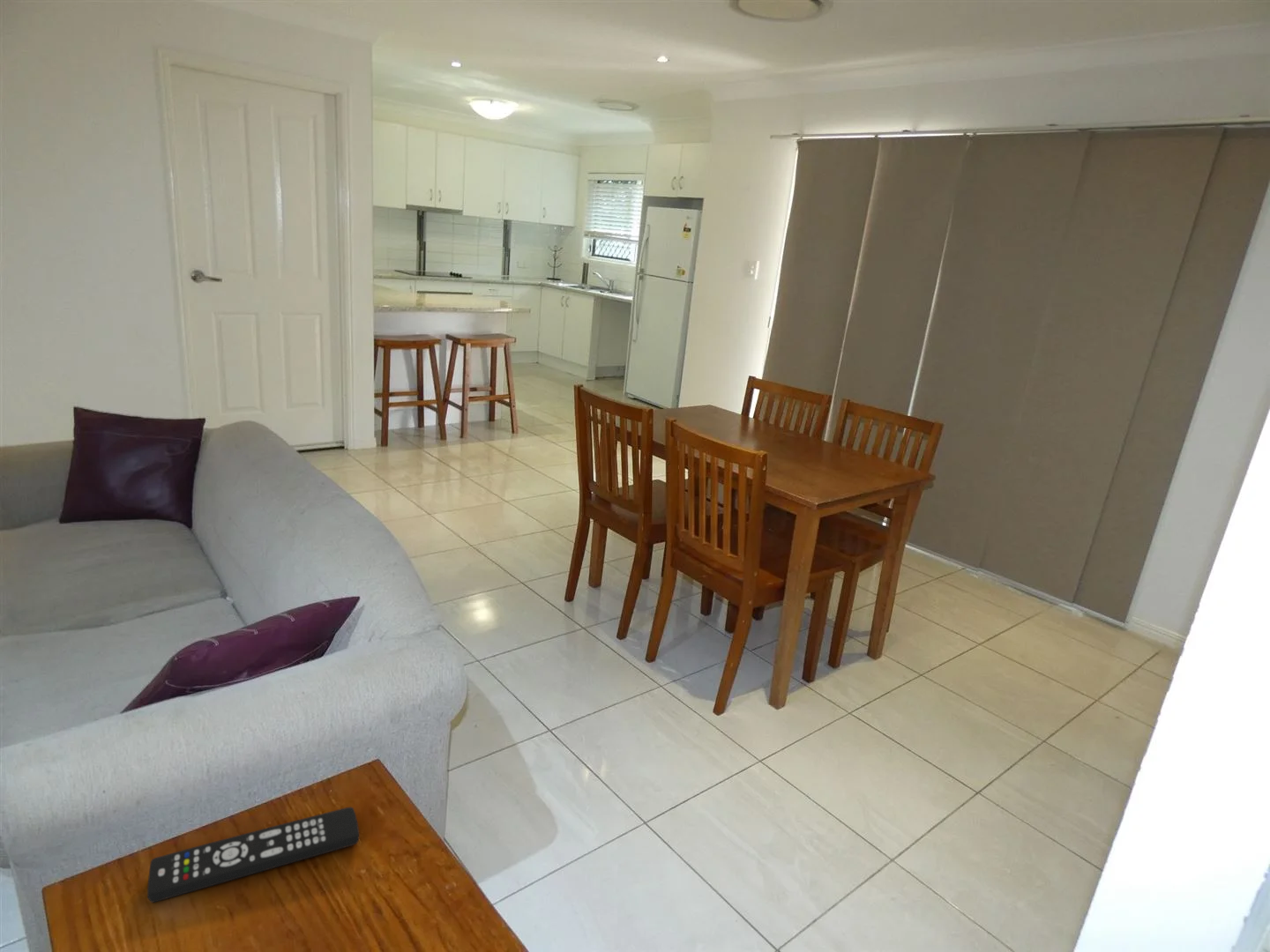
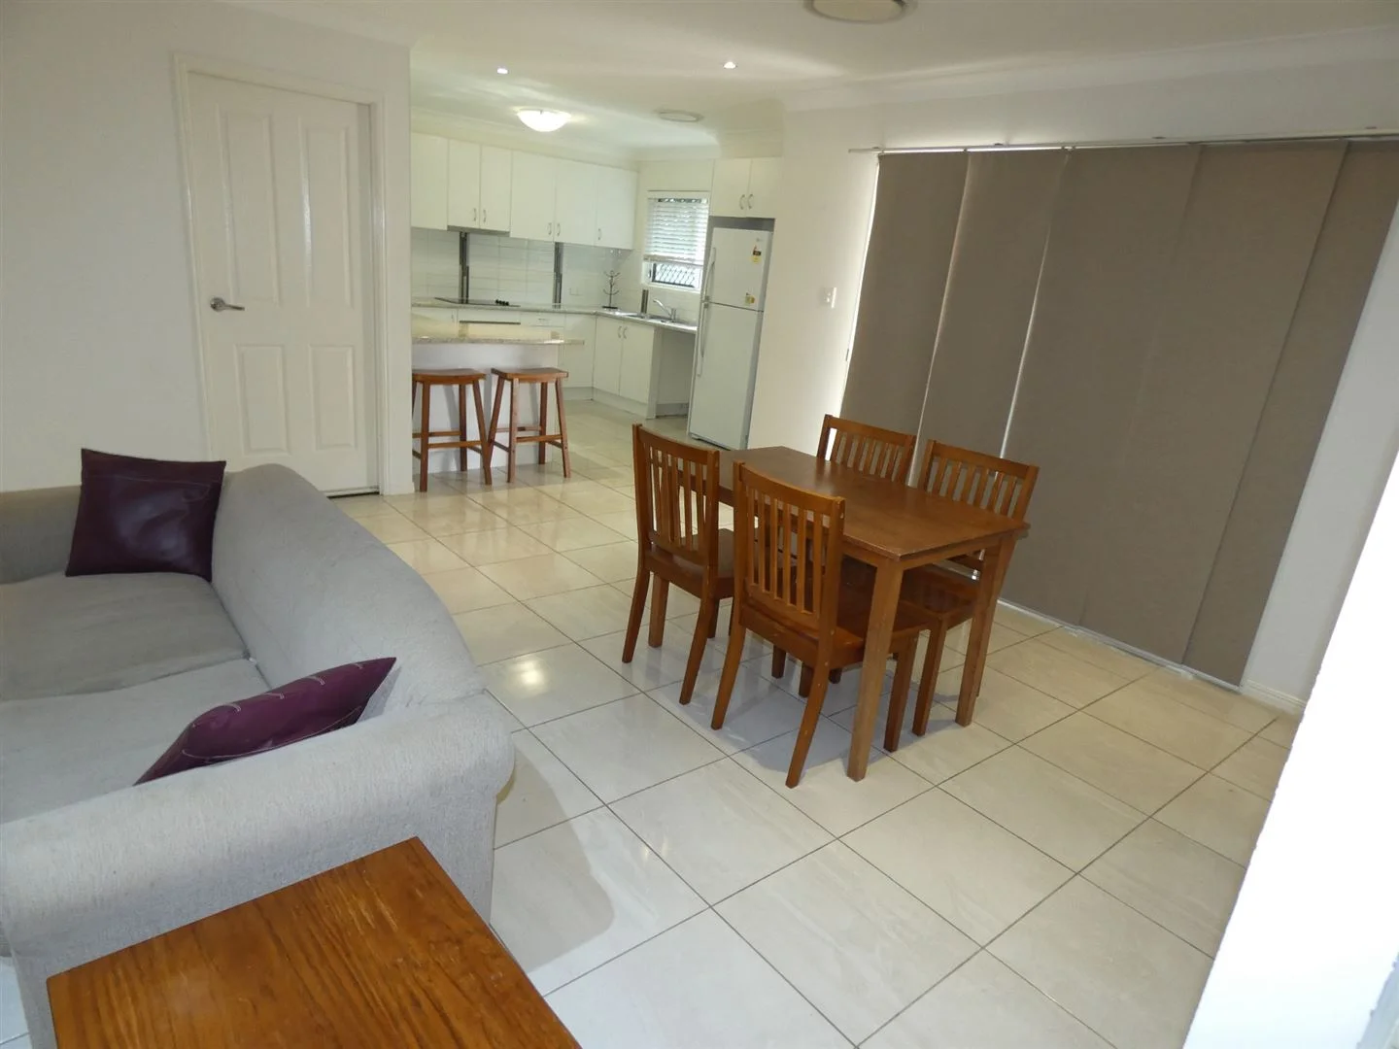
- remote control (258, 852)
